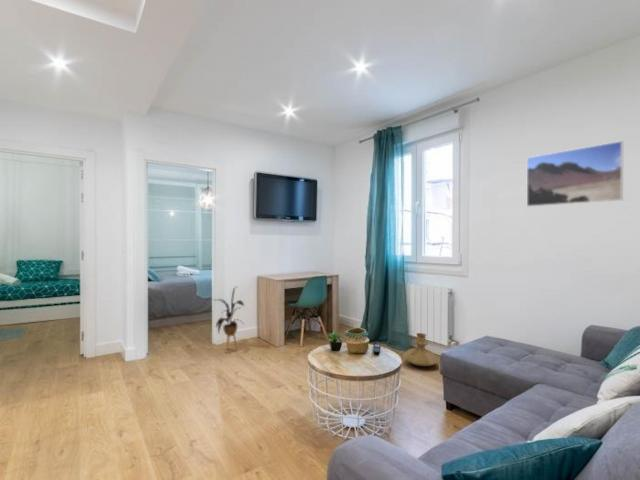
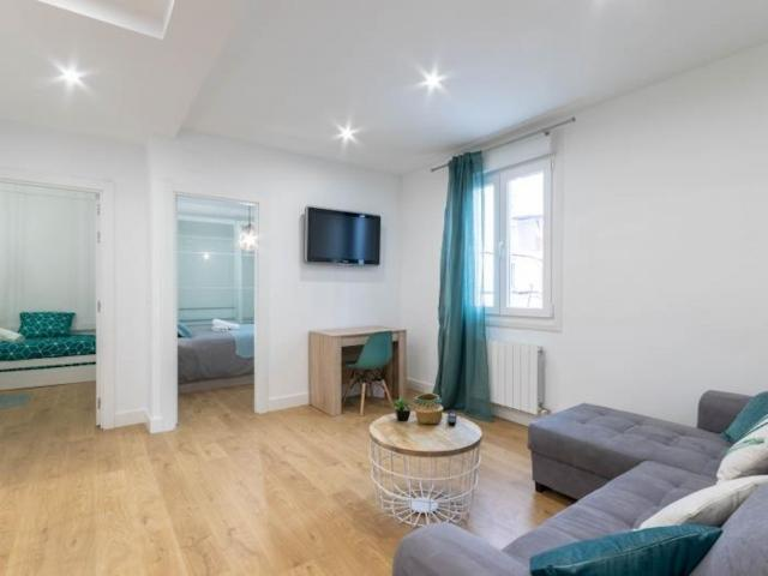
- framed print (570, 176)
- vase (420, 349)
- house plant (227, 319)
